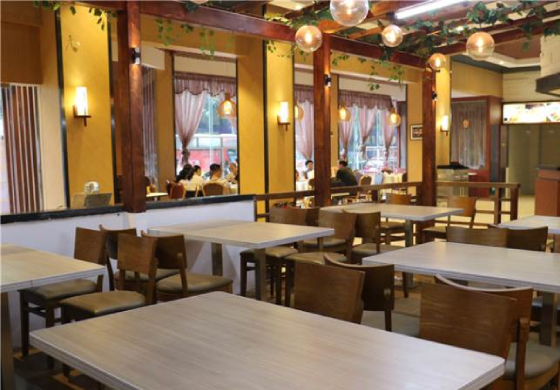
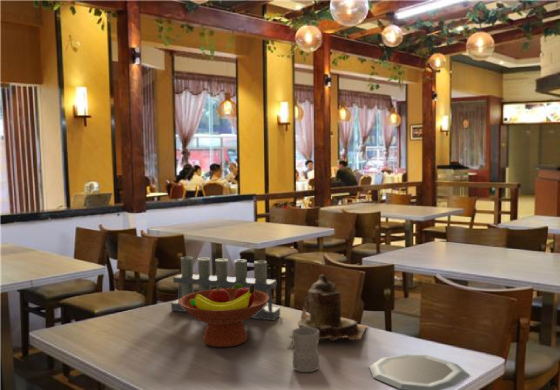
+ mug (308, 347)
+ teapot (329, 305)
+ plate (416, 369)
+ fruit bowl (224, 311)
+ candle holder (223, 286)
